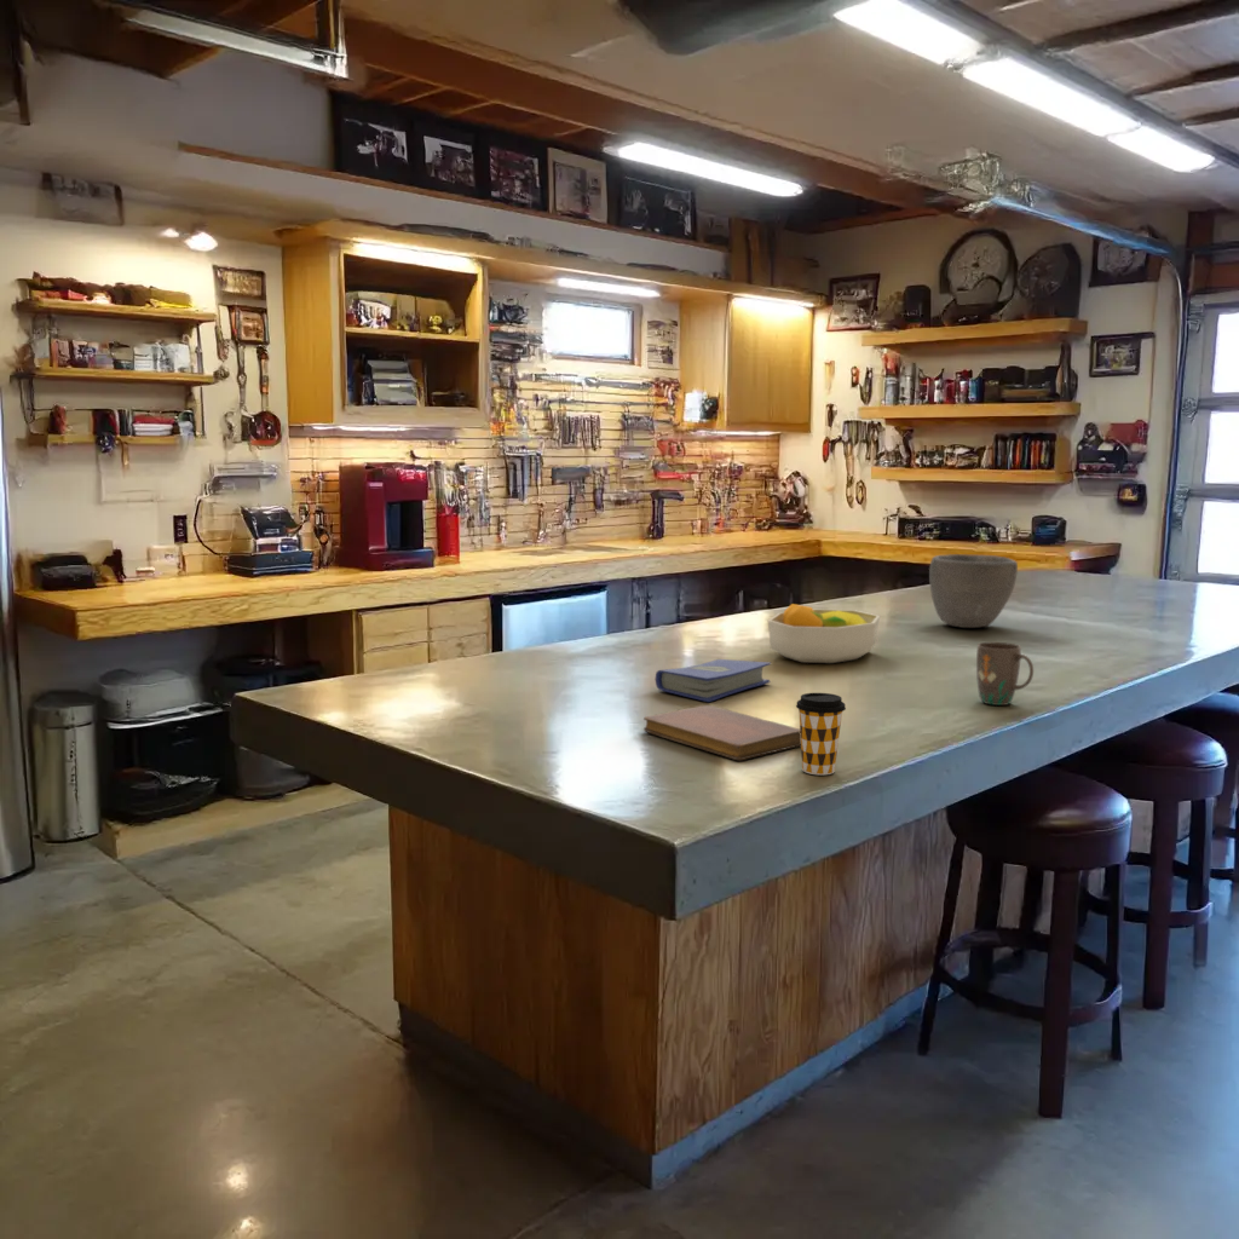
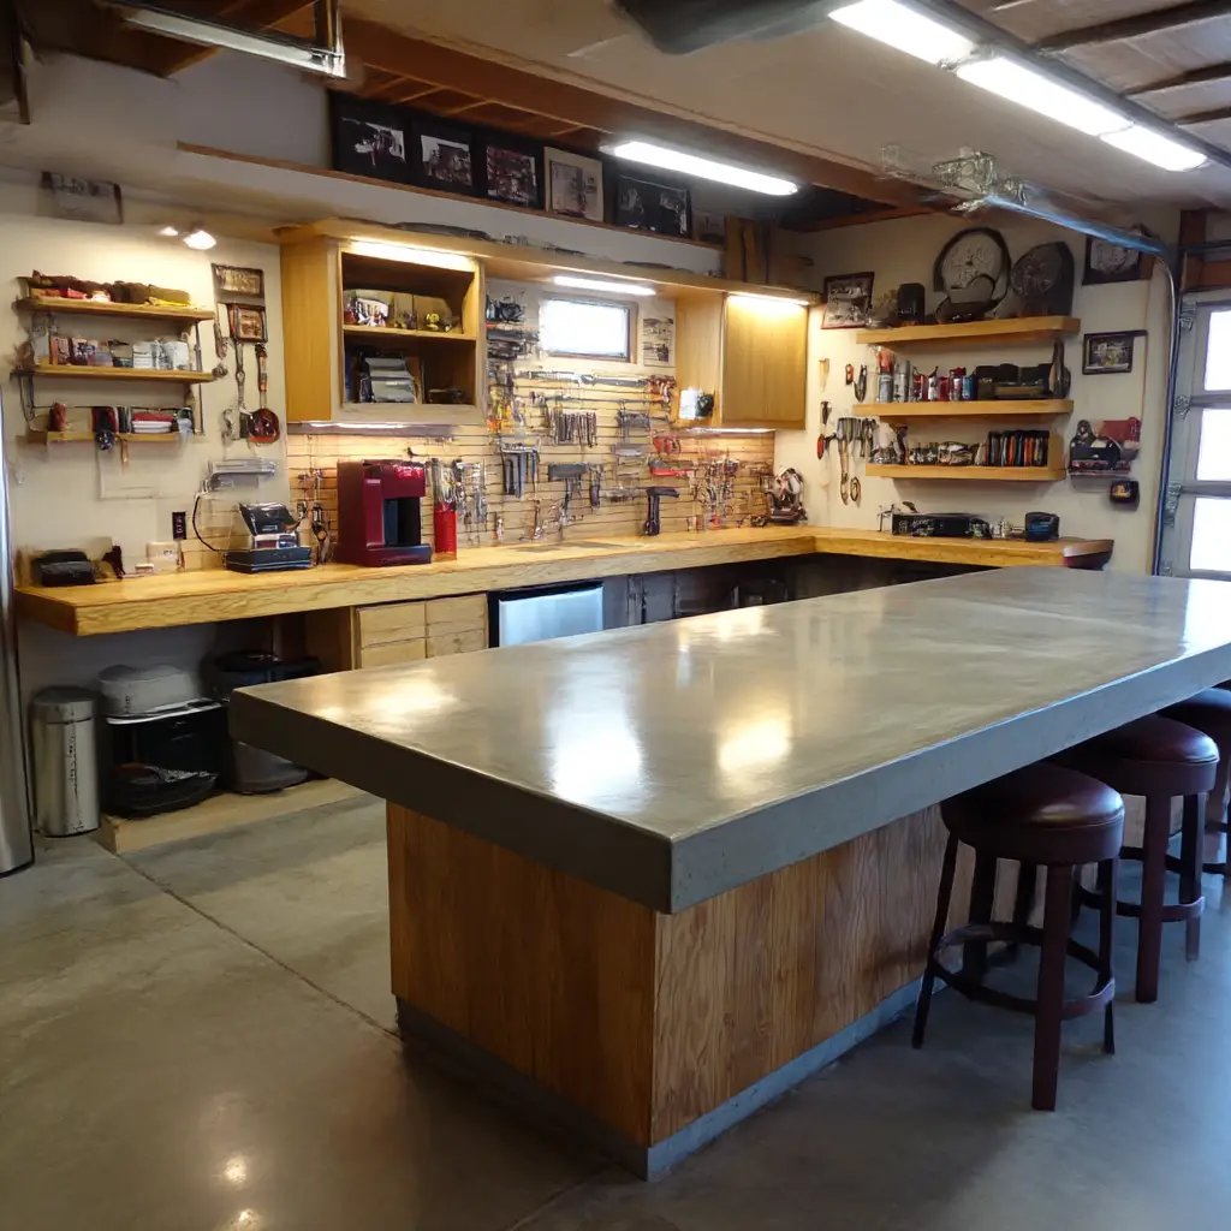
- hardcover book (711, 676)
- fruit bowl (824, 628)
- bowl (972, 592)
- notebook (722, 730)
- coffee cup (819, 733)
- mug (1004, 675)
